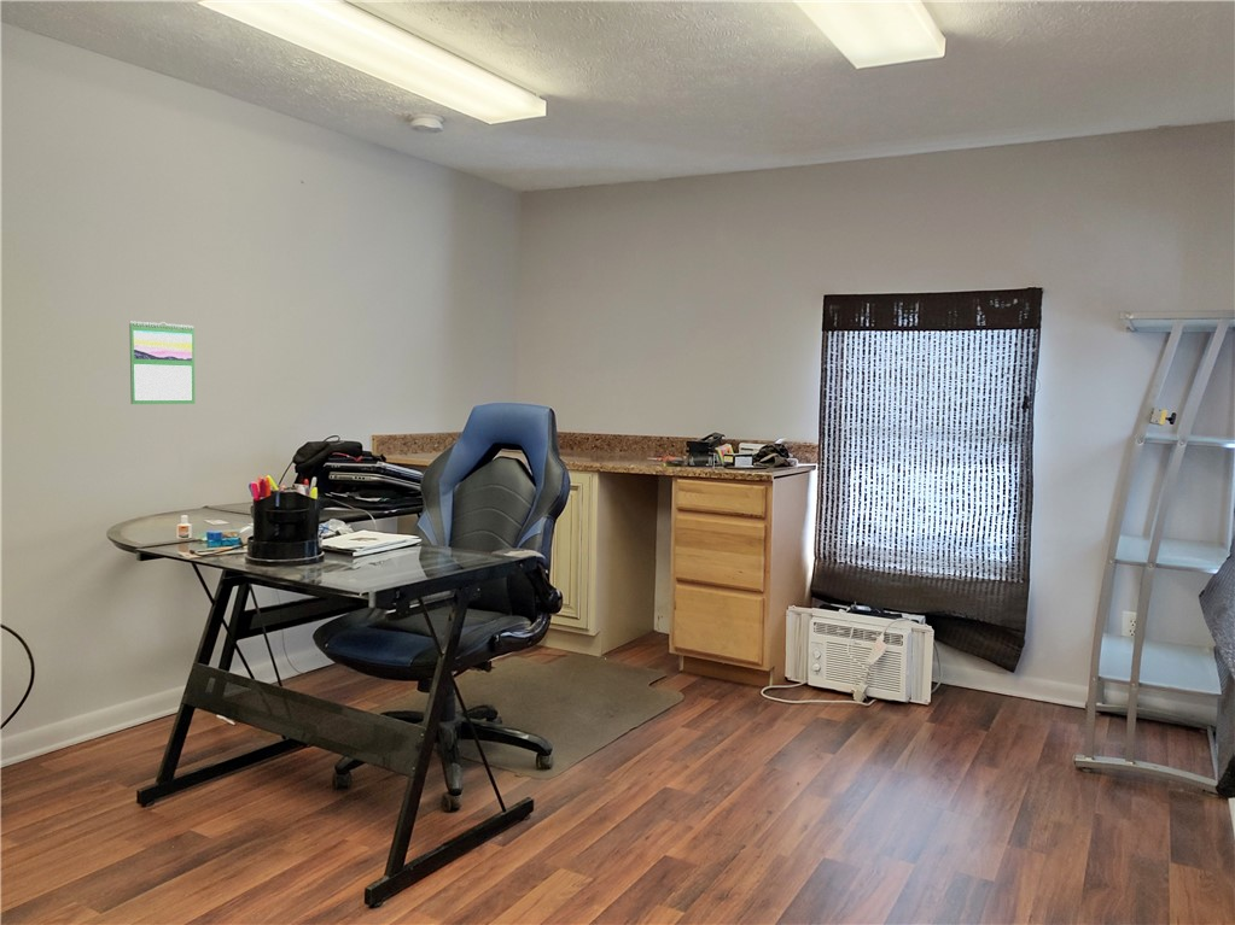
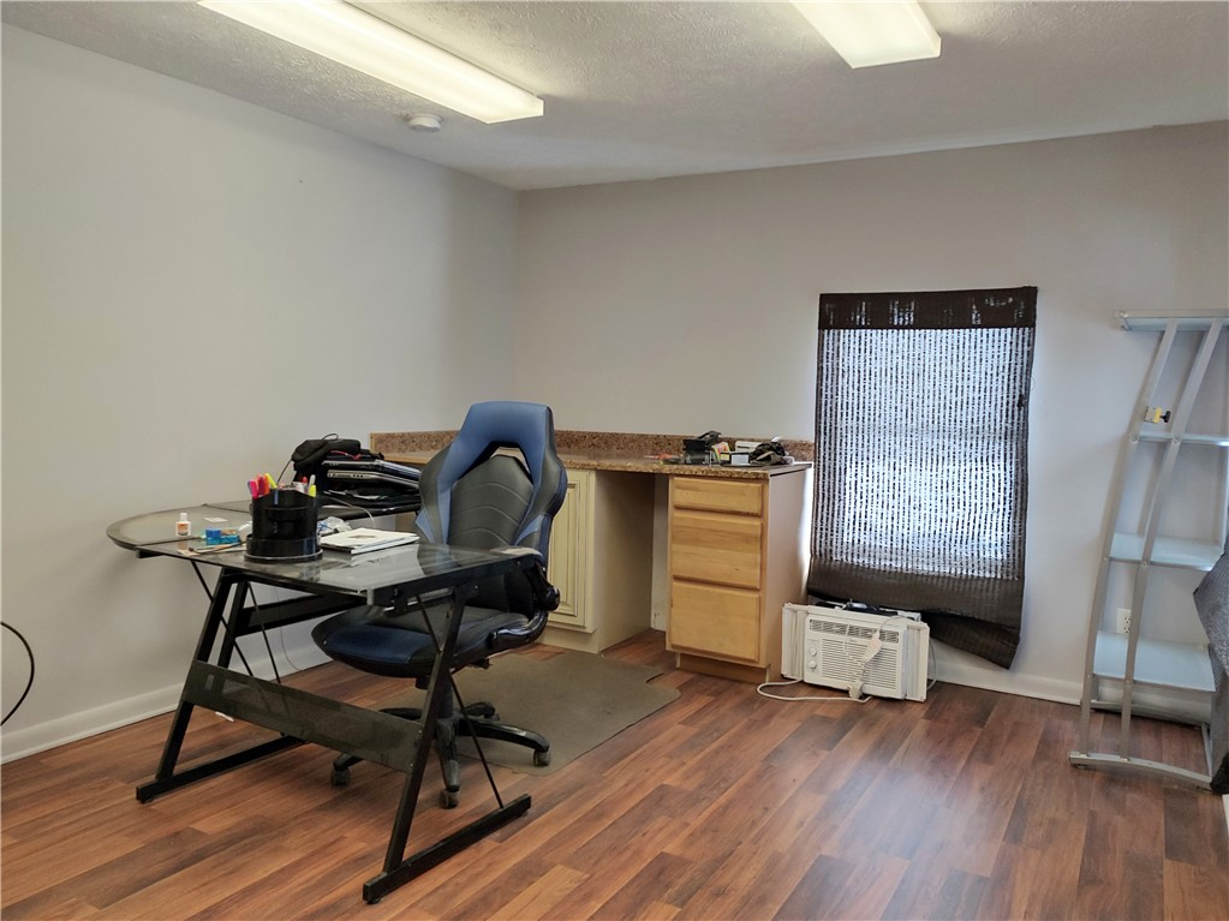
- calendar (163, 363)
